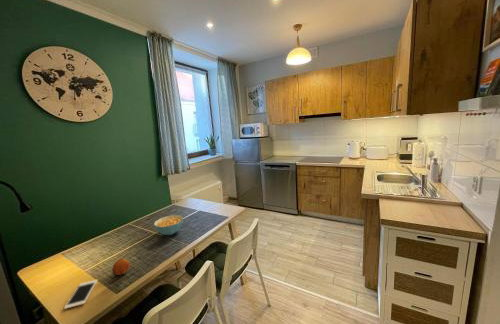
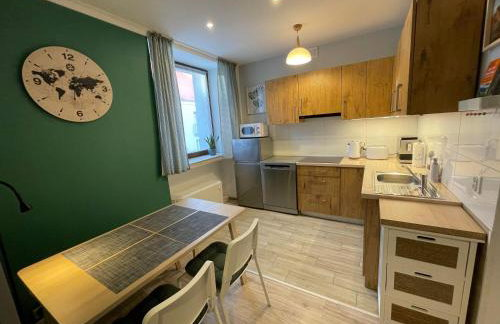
- fruit (121, 266)
- cereal bowl (169, 226)
- cell phone (82, 293)
